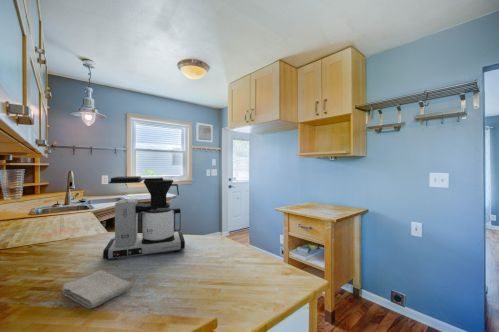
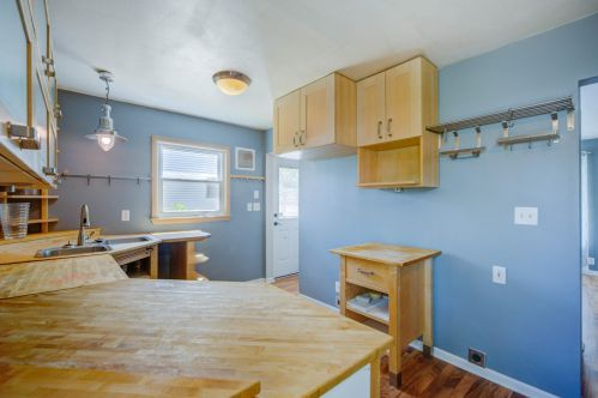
- coffee maker (147, 213)
- washcloth (96, 286)
